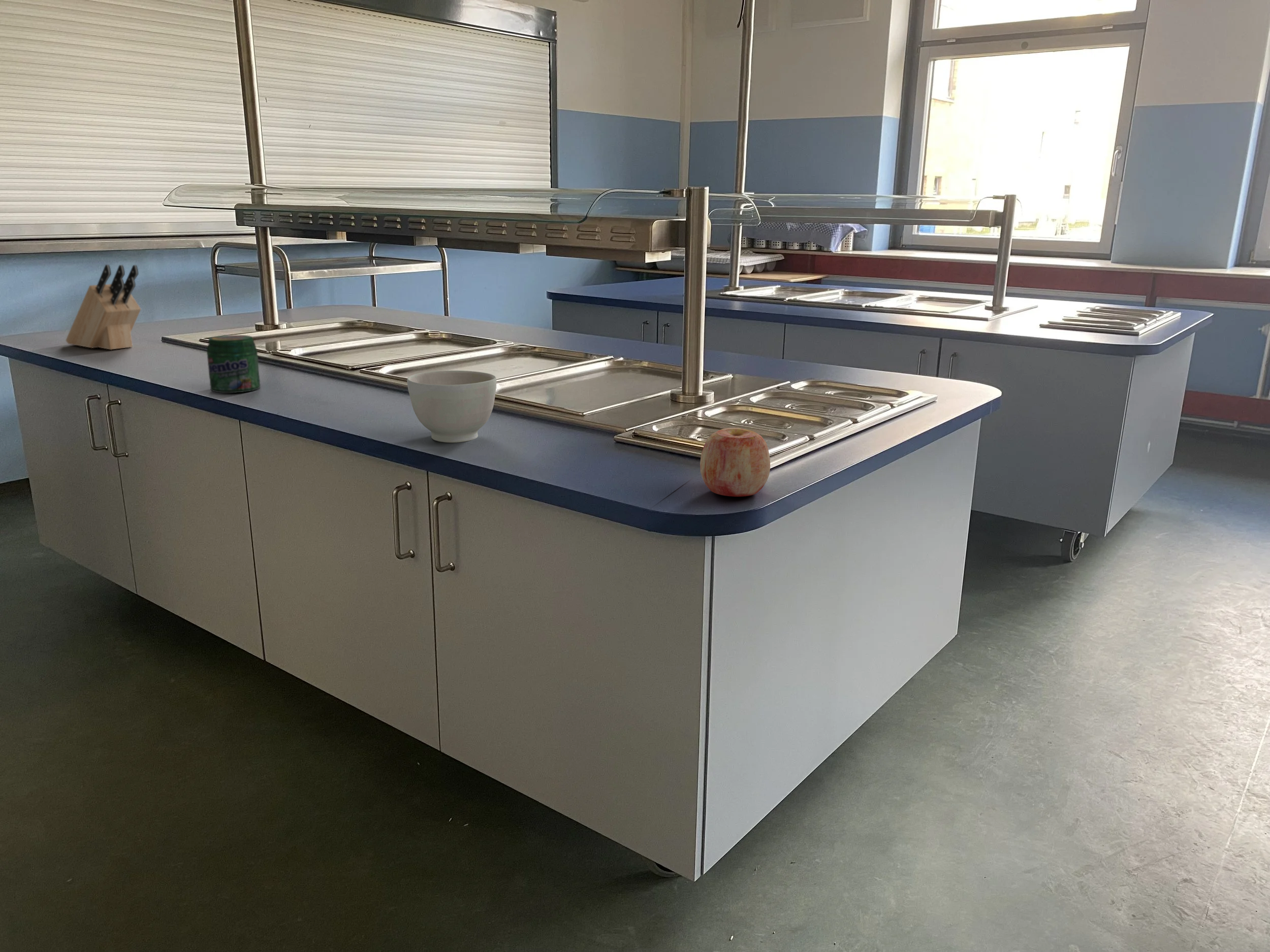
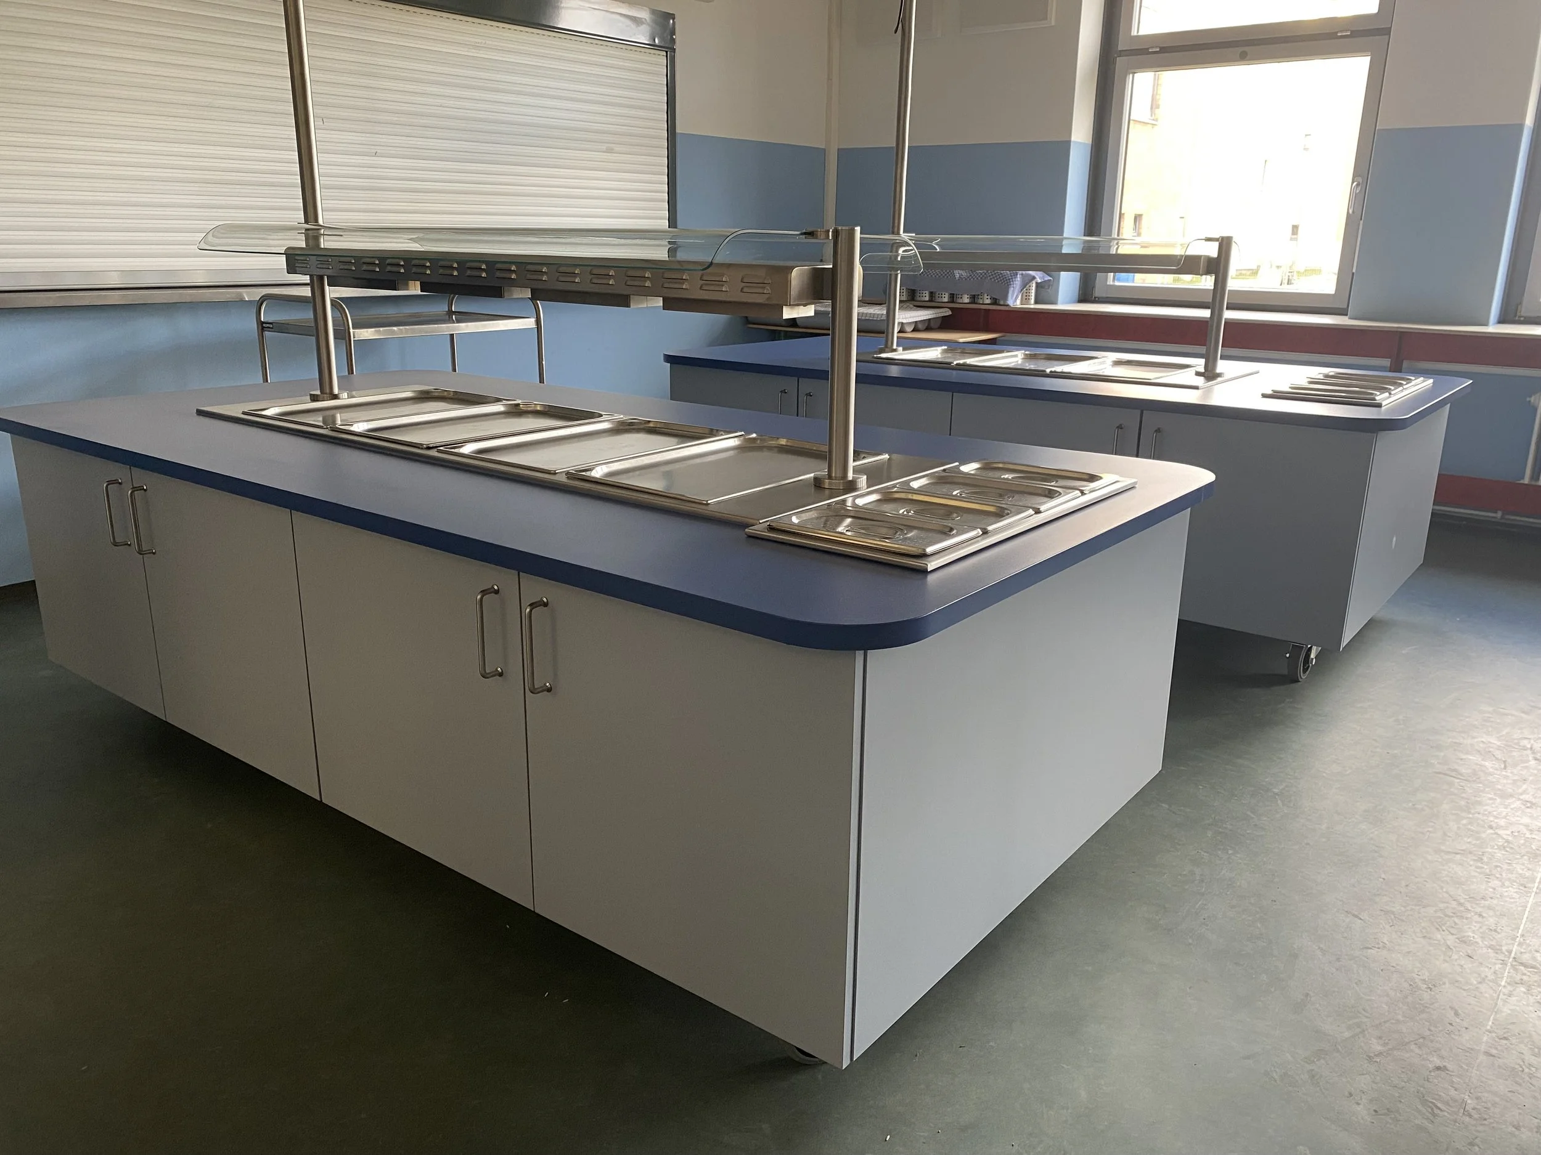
- apple (735, 462)
- knife block (104, 305)
- bowl (453, 408)
- jar (233, 363)
